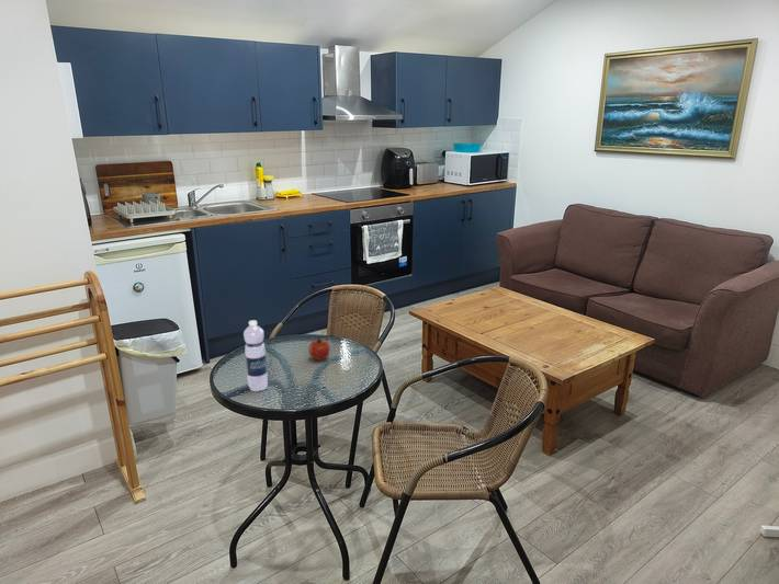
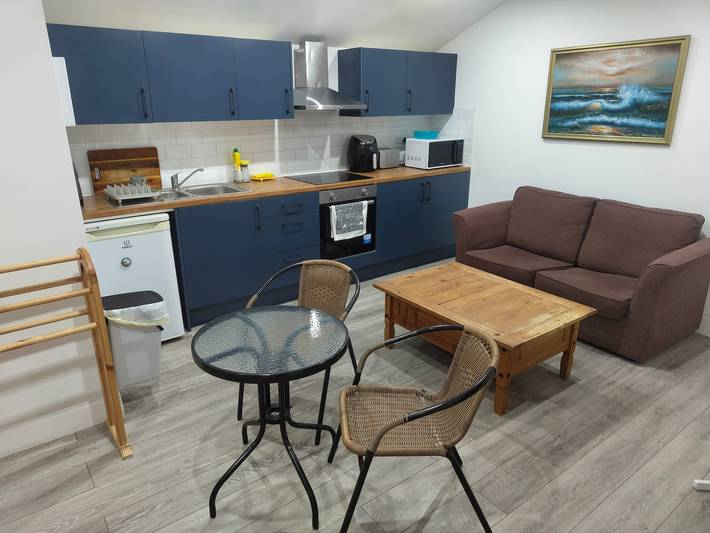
- fruit (319, 348)
- water bottle (255, 355)
